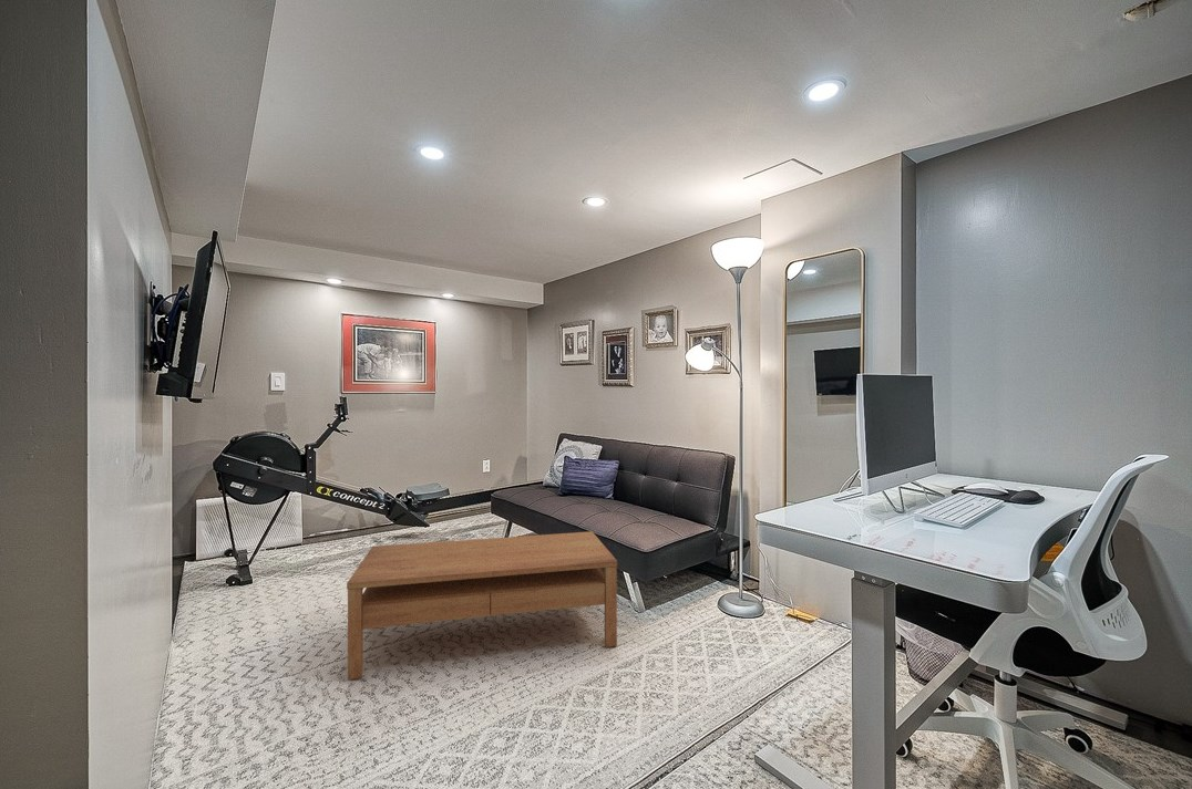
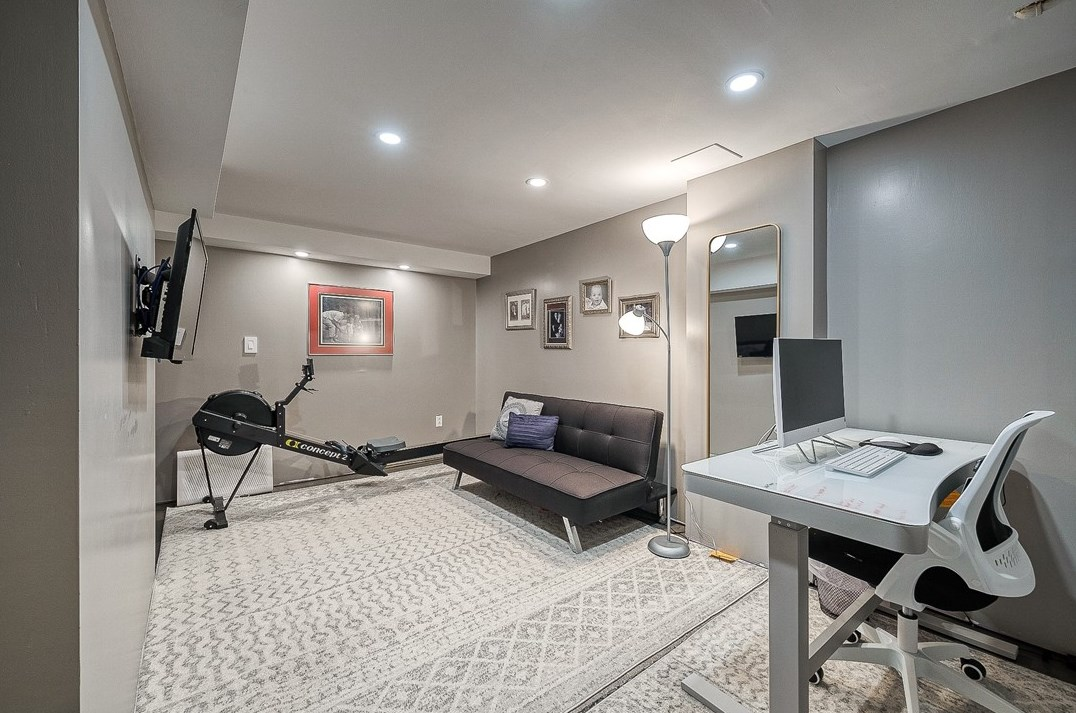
- coffee table (489, 593)
